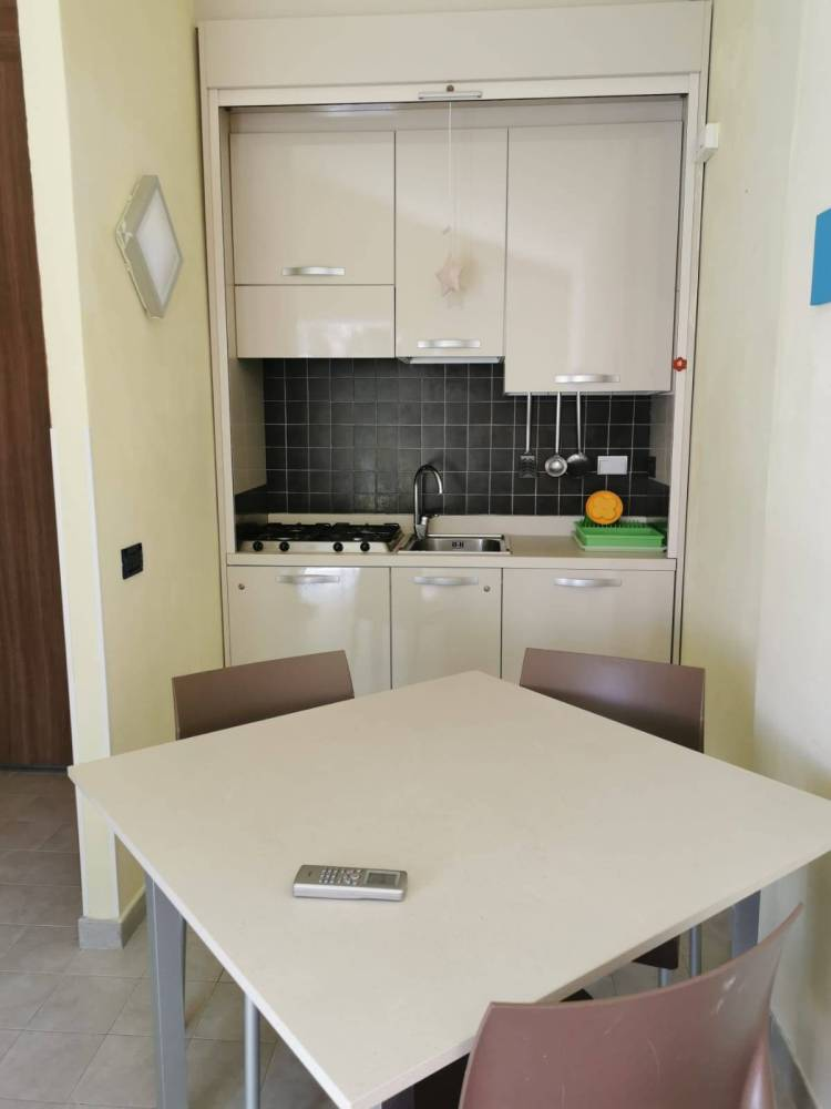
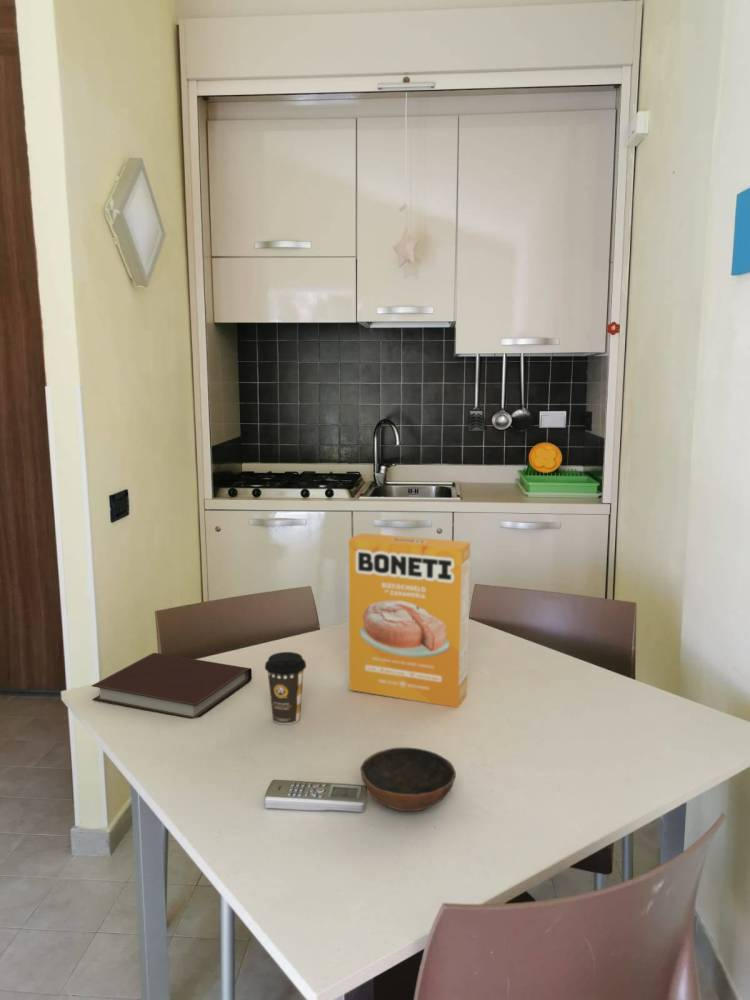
+ cereal box (408, 617)
+ notebook (174, 682)
+ bowl (407, 784)
+ coffee cup (285, 688)
